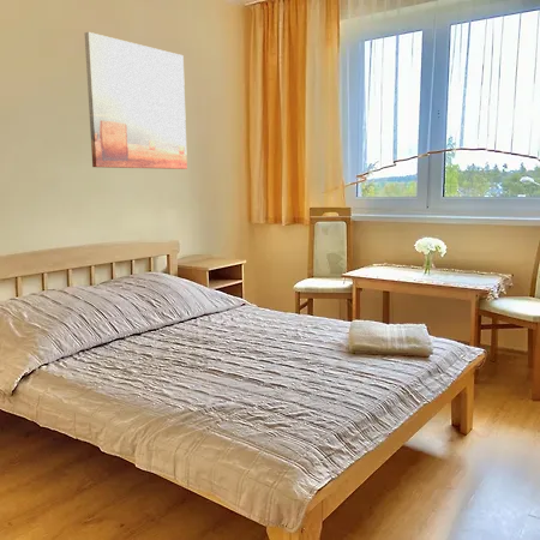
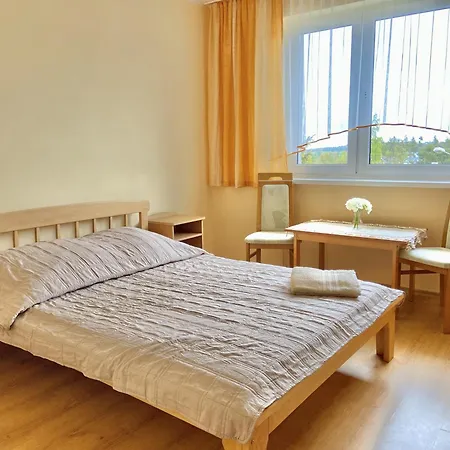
- wall art (140, 107)
